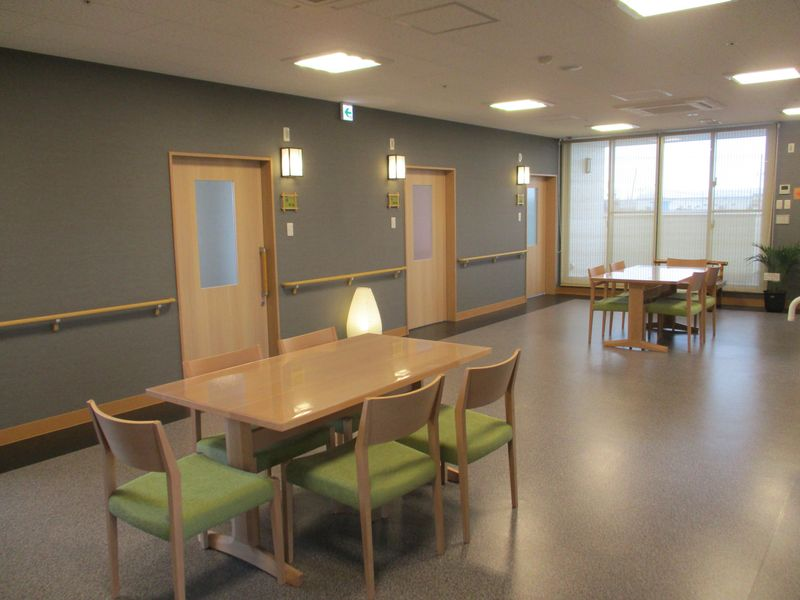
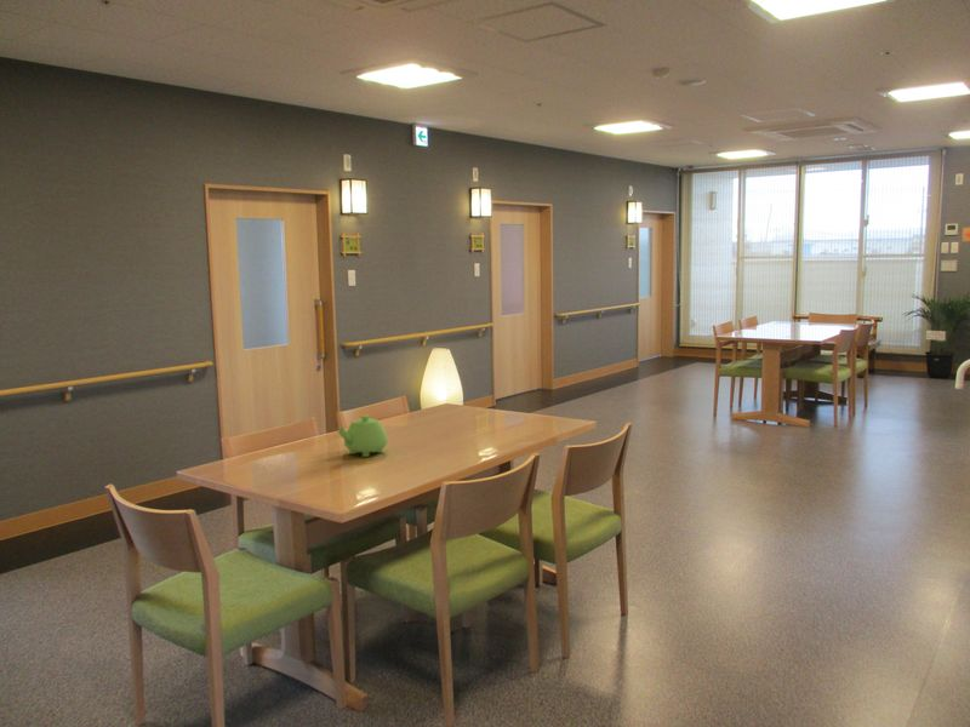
+ teapot (360, 435)
